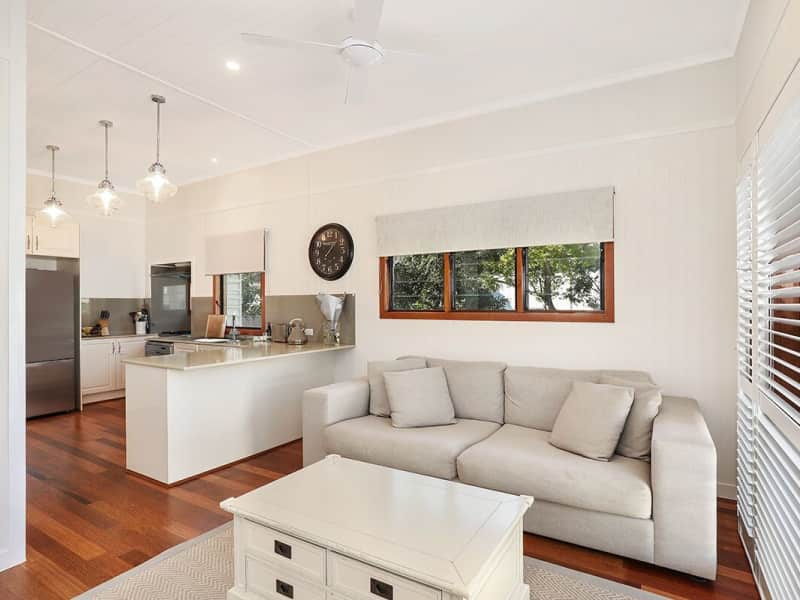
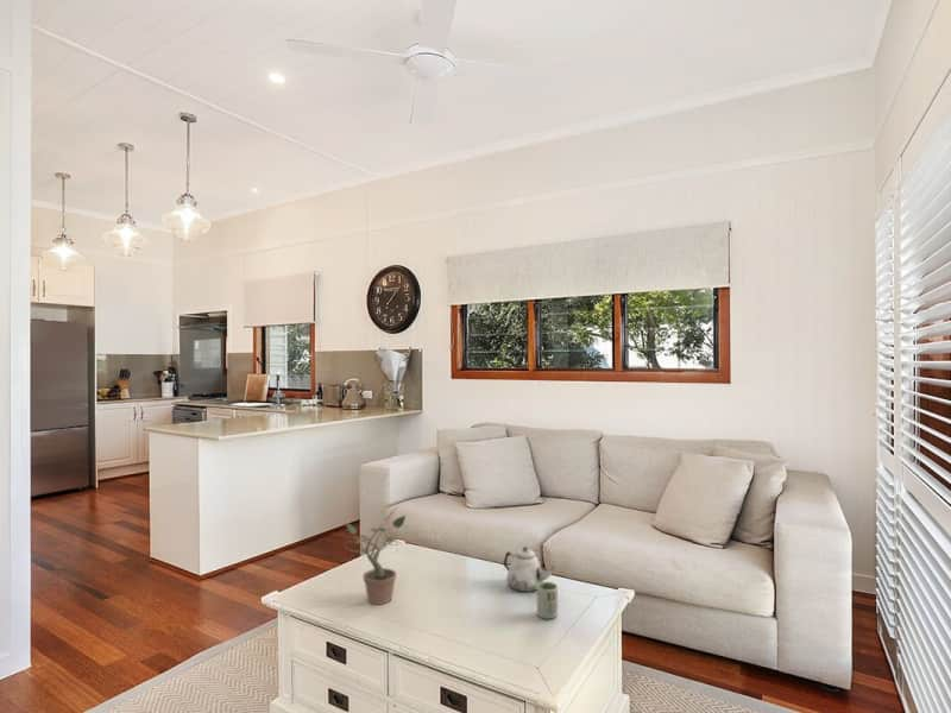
+ potted plant (373, 551)
+ teapot (528, 567)
+ cup (547, 600)
